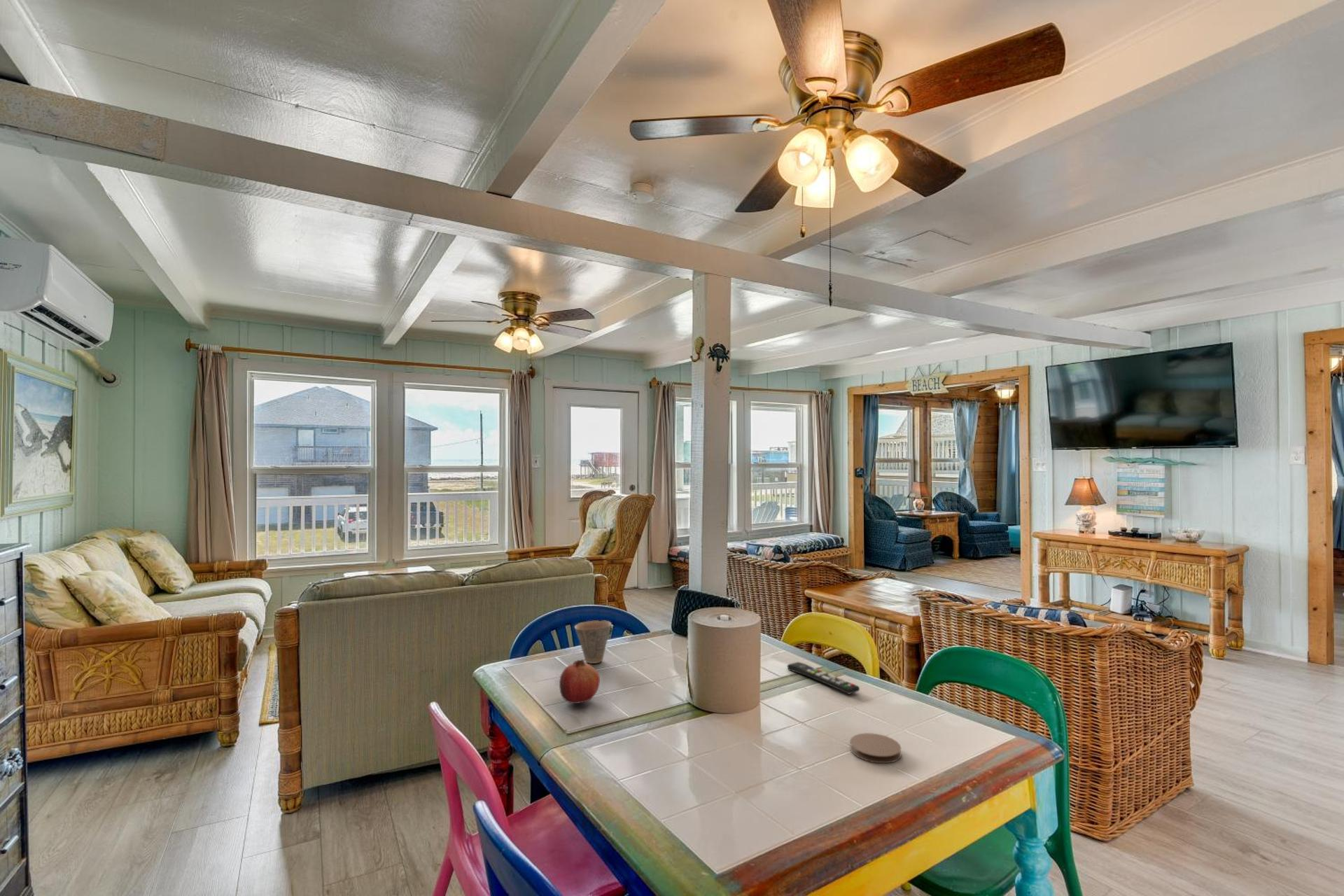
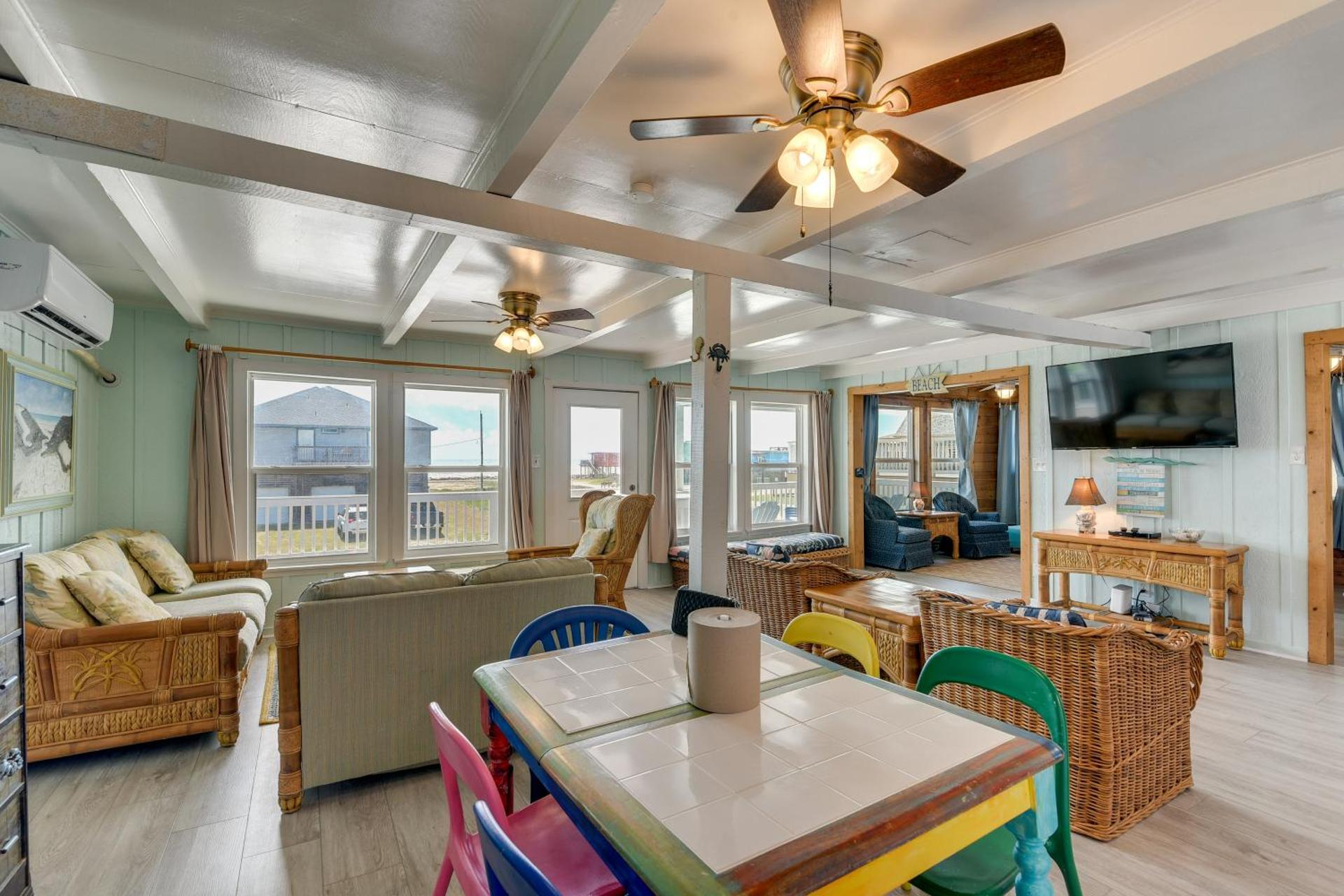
- coaster (875, 747)
- remote control (821, 677)
- cup (593, 642)
- fruit (579, 681)
